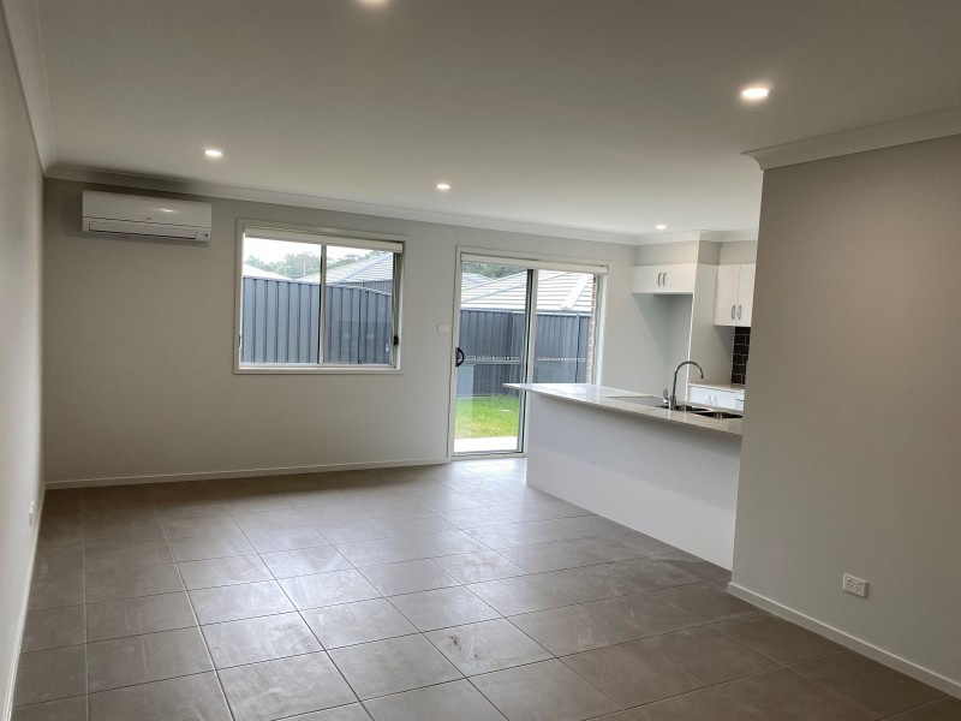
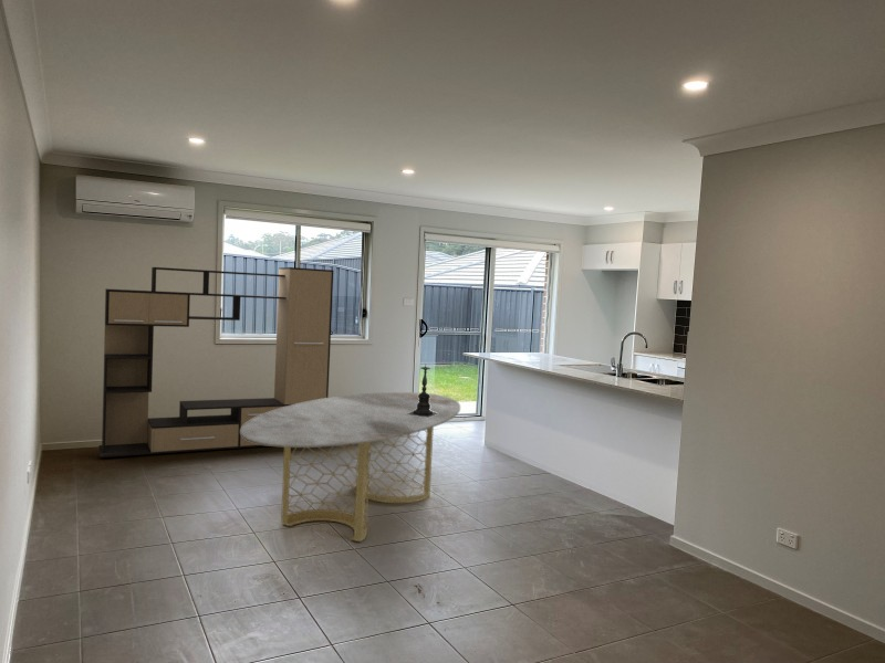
+ dining table (363, 461)
+ candle holder (424, 386)
+ media console (222, 319)
